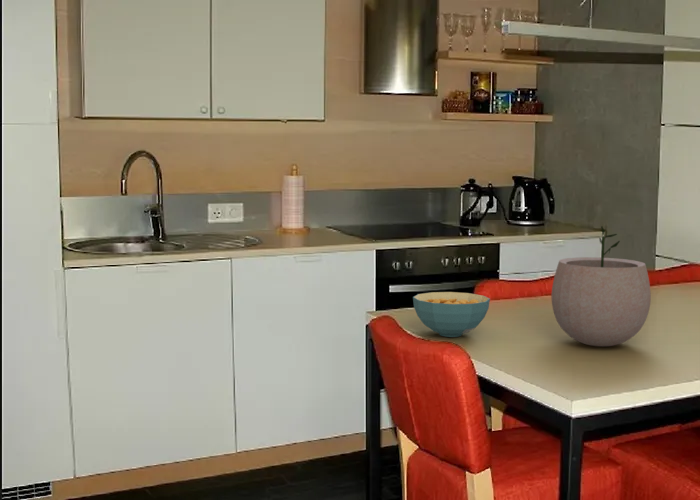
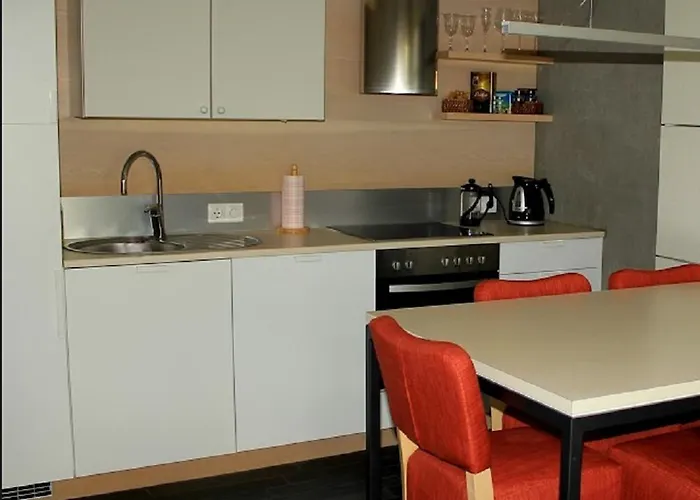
- plant pot (600, 285)
- cereal bowl (450, 316)
